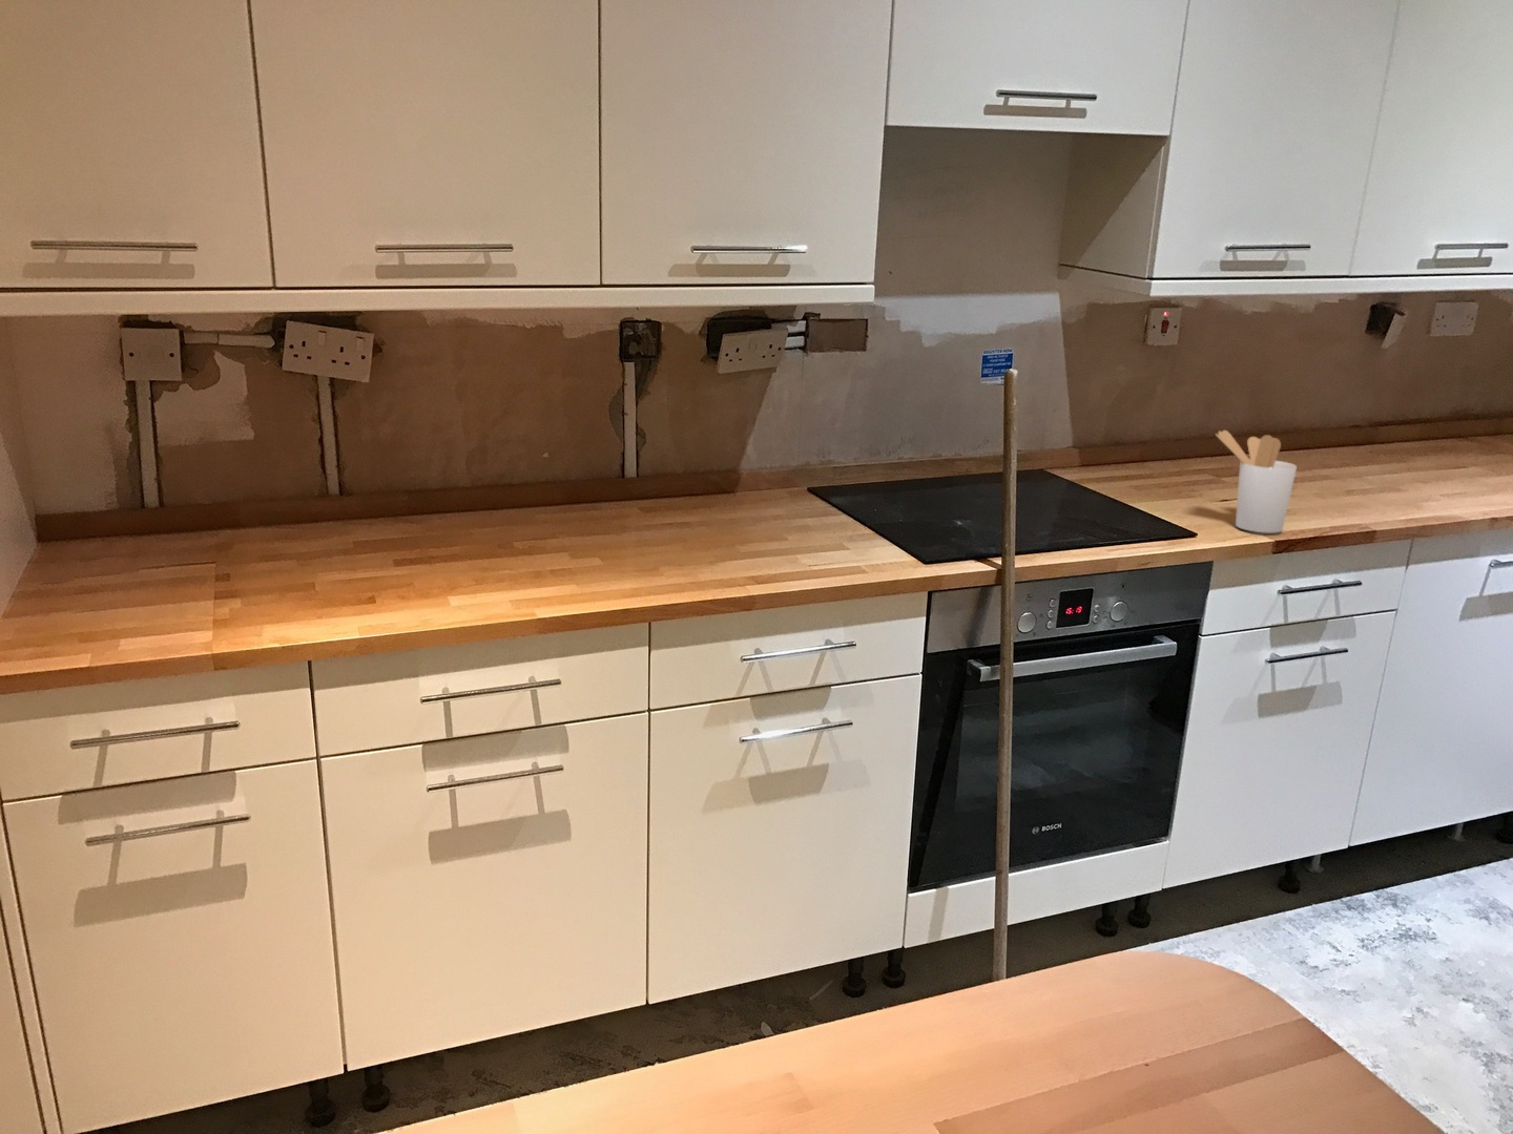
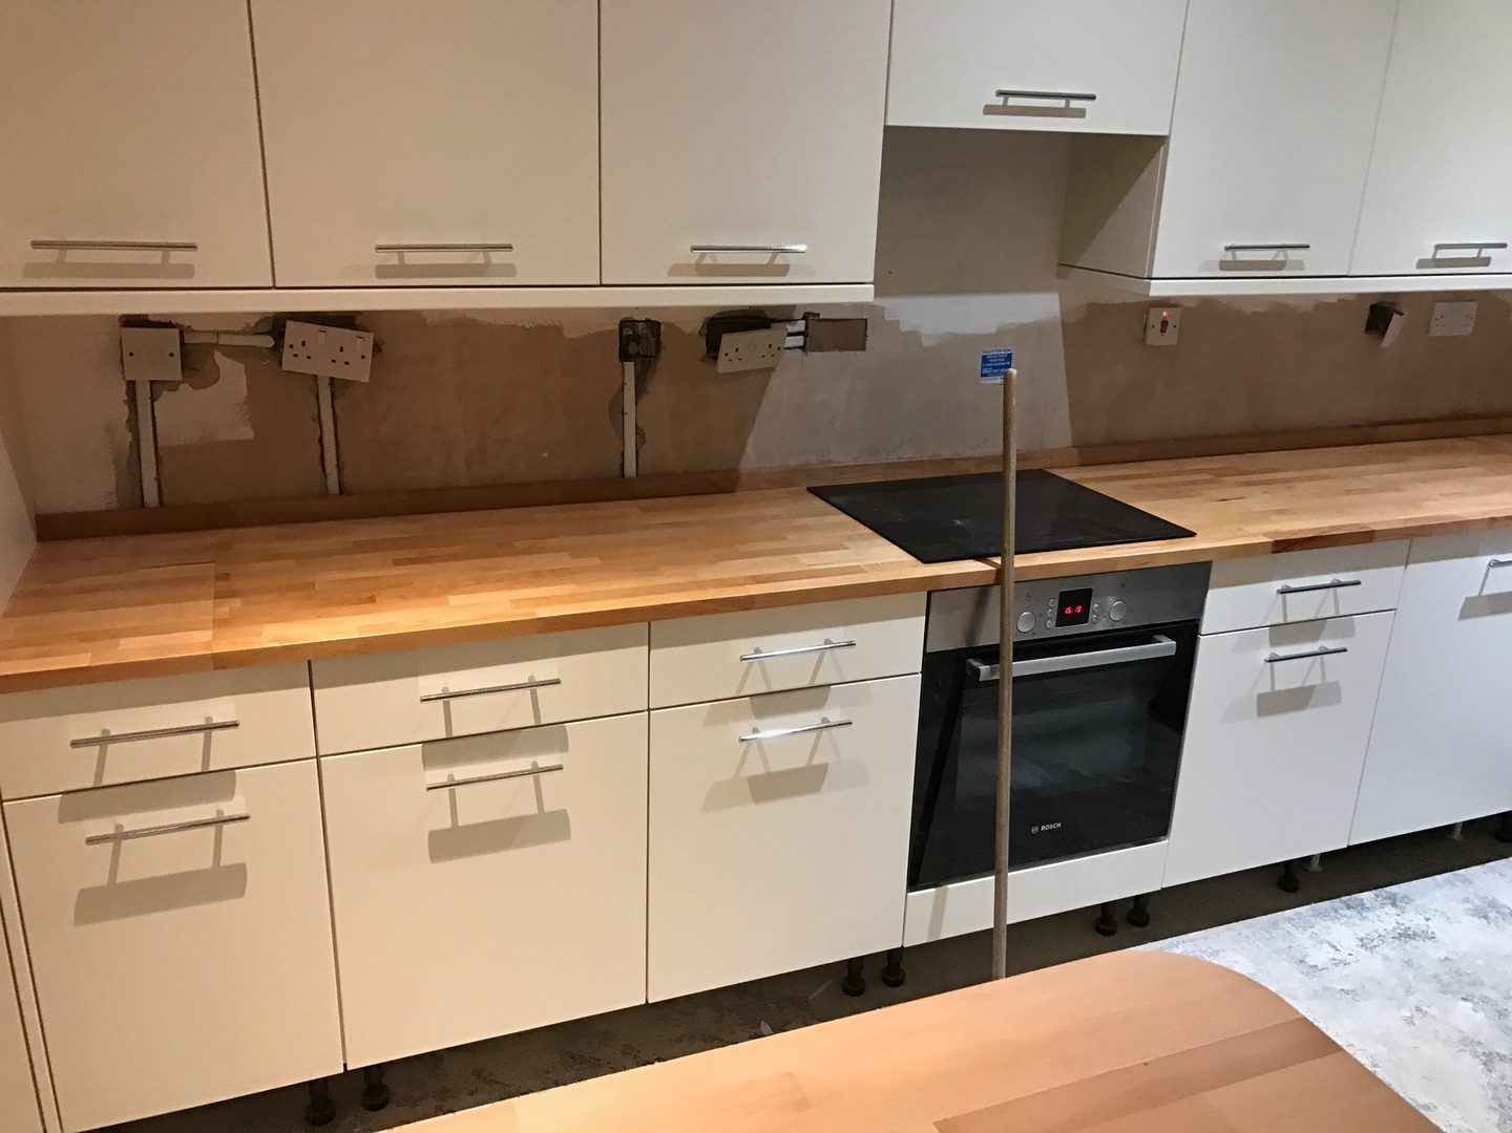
- utensil holder (1251, 479)
